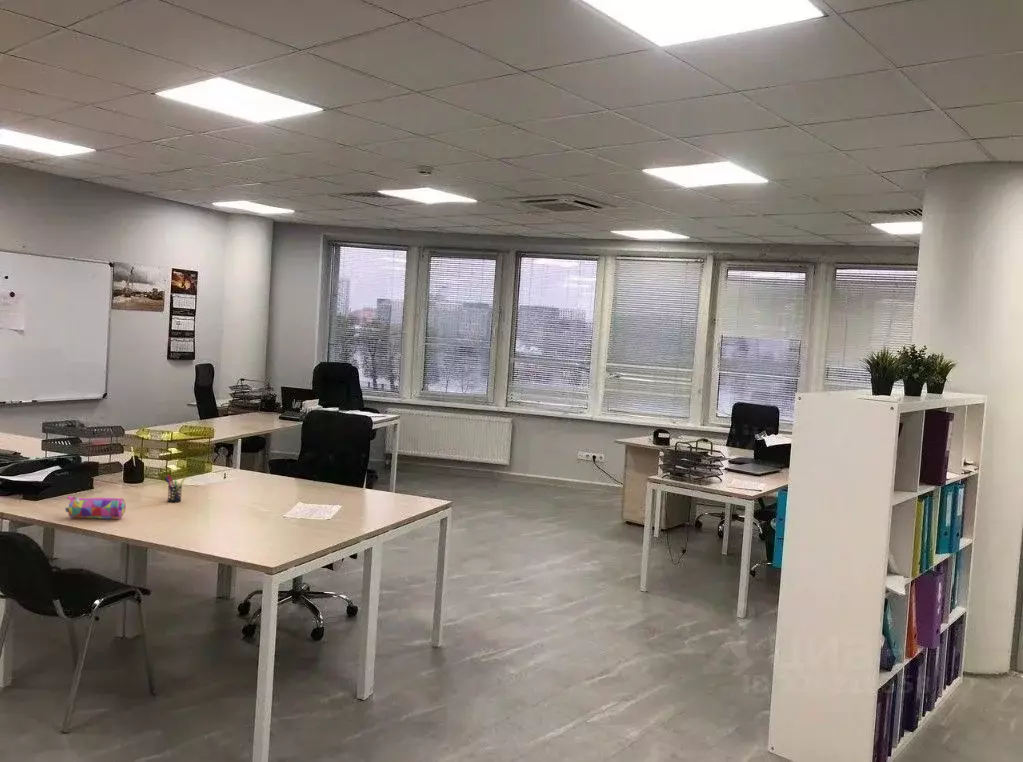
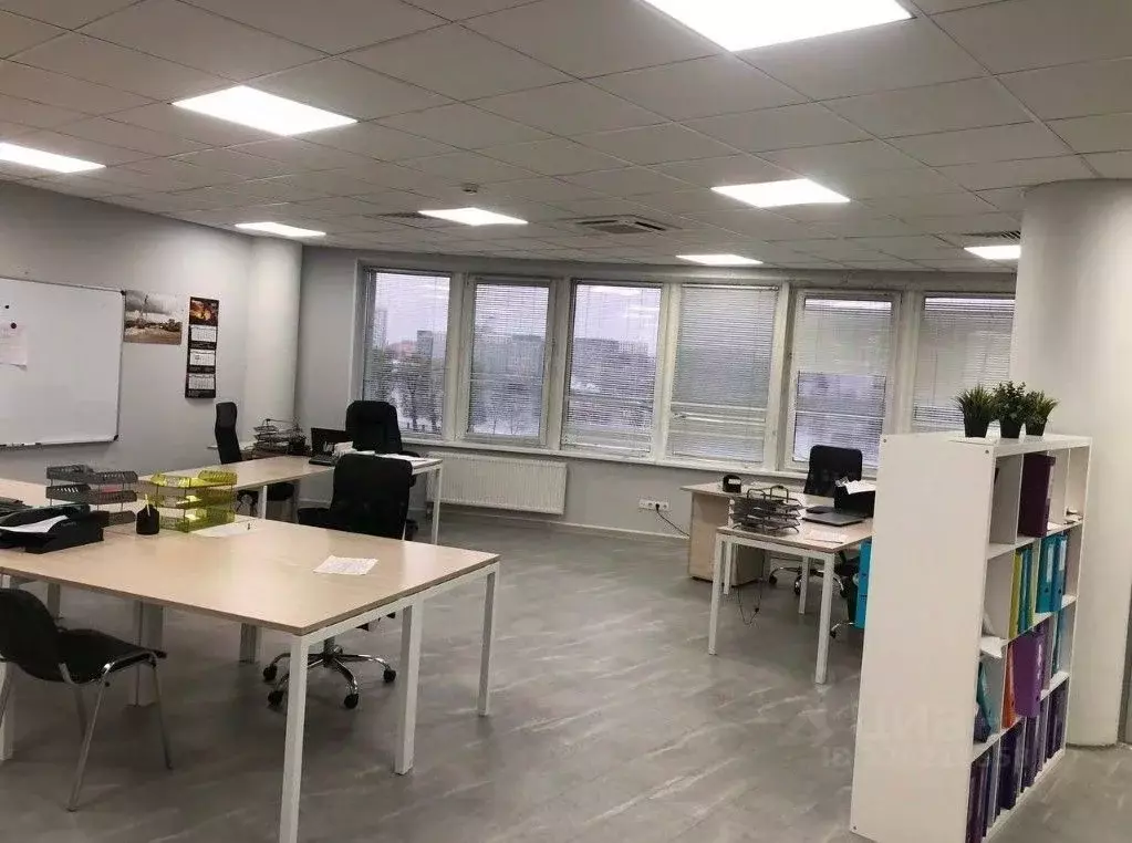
- pen holder (174, 488)
- pencil case (96, 507)
